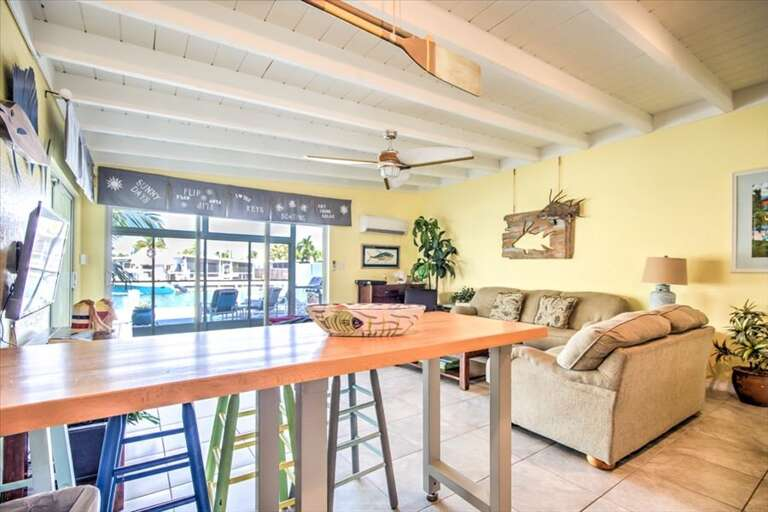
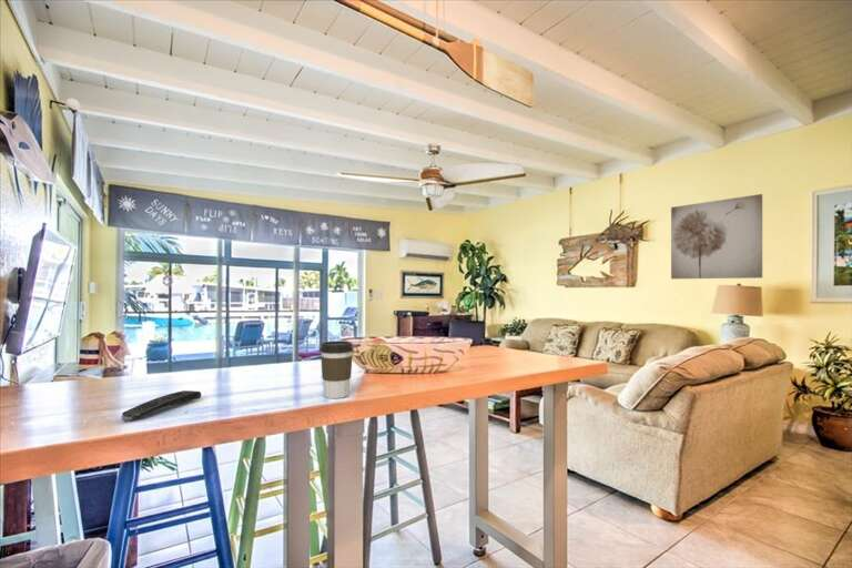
+ wall art (712, 240)
+ remote control (162, 404)
+ coffee cup (336, 368)
